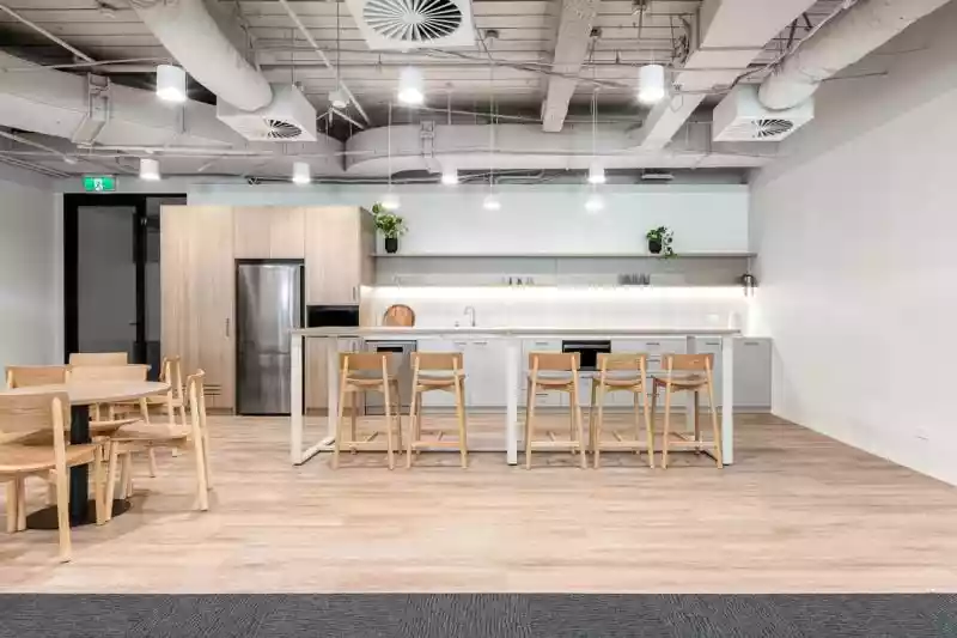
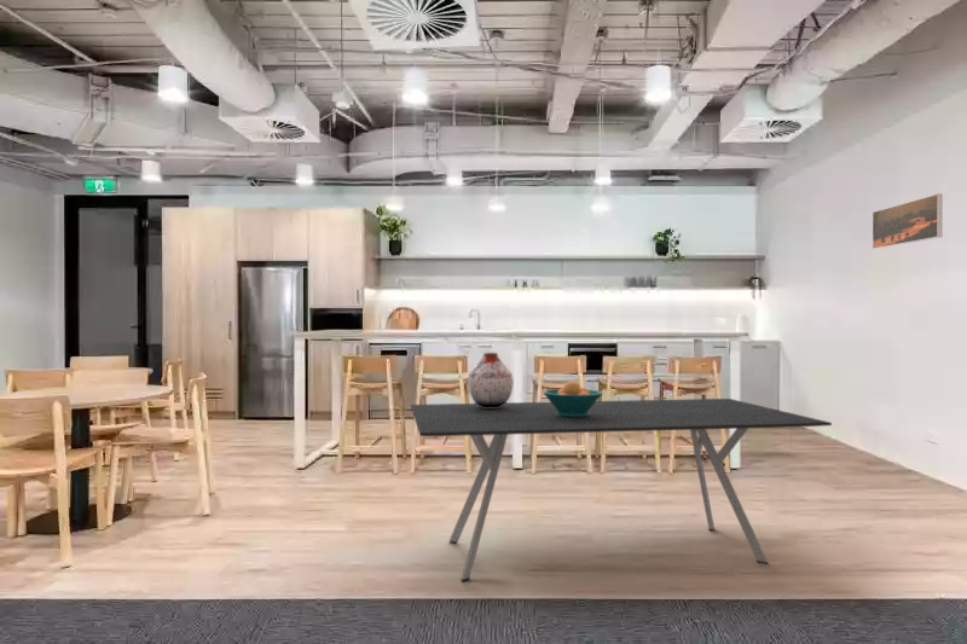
+ vase (490, 379)
+ fruit bowl (572, 398)
+ dining table (601, 431)
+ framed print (904, 224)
